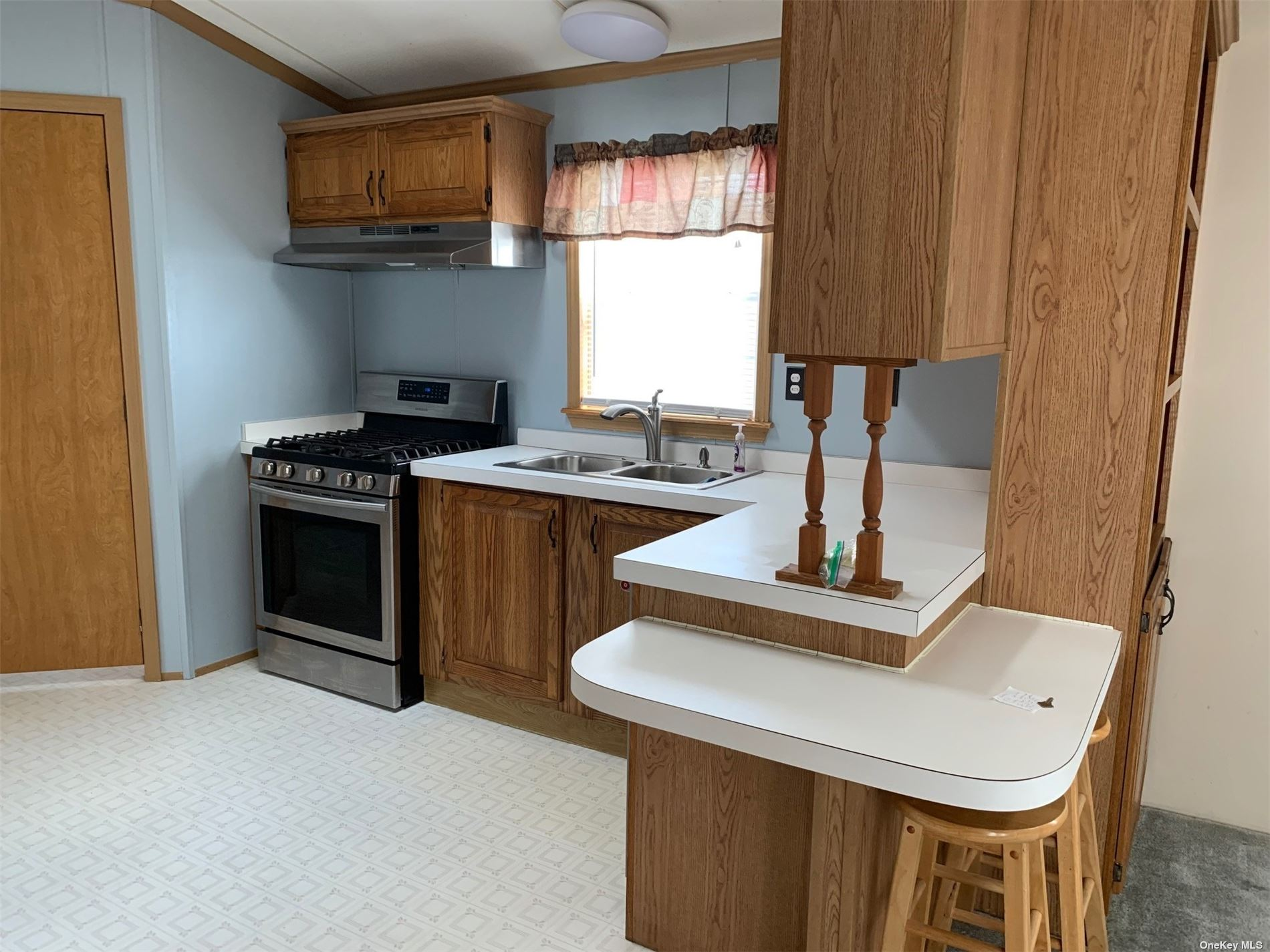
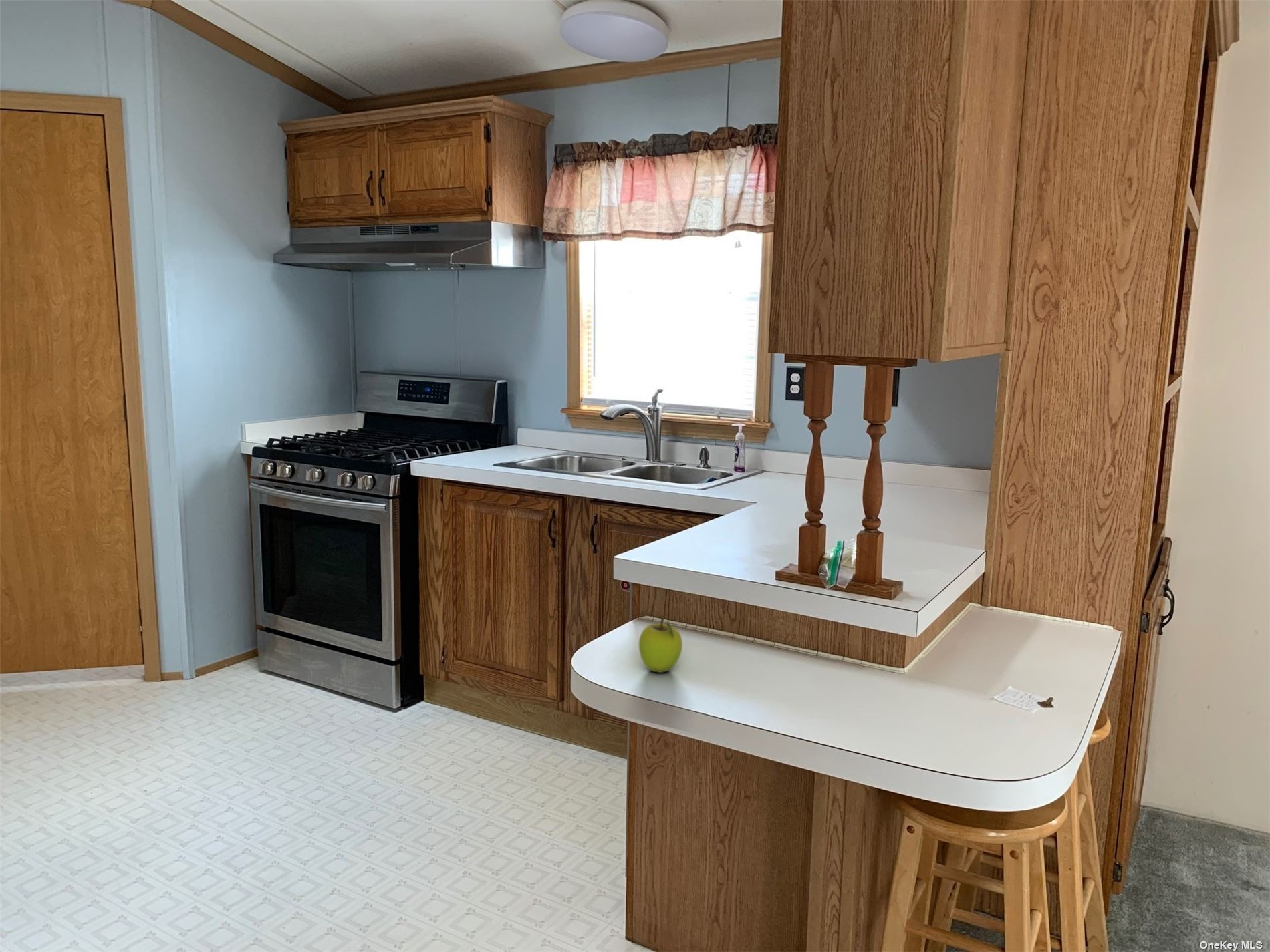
+ fruit (662, 644)
